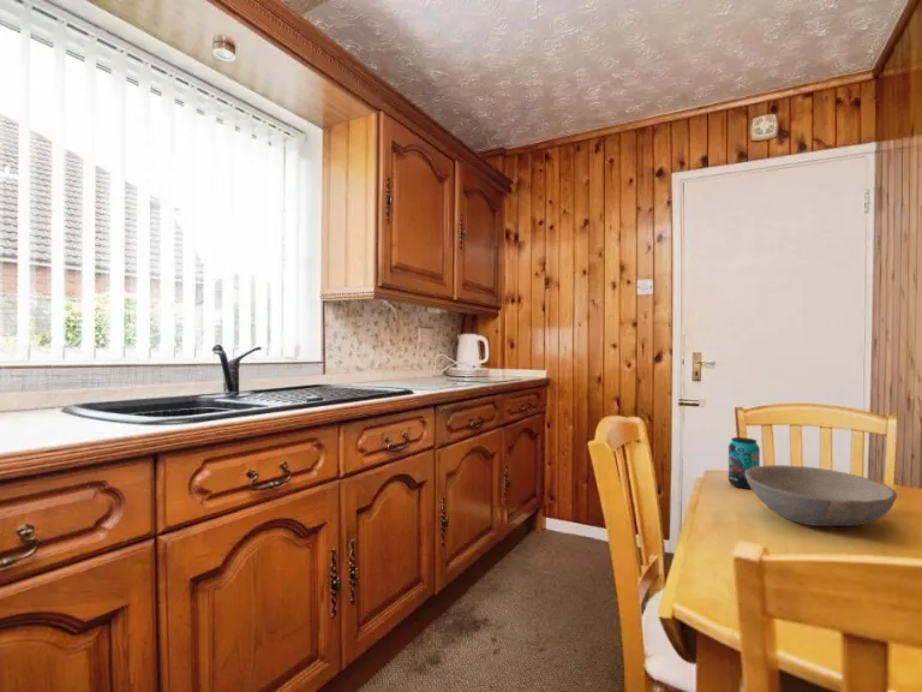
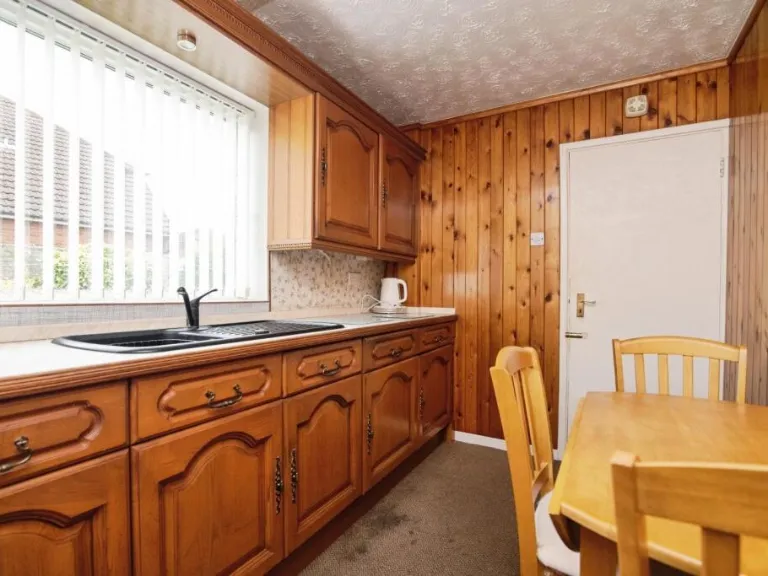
- bowl (814, 499)
- beverage can (743, 461)
